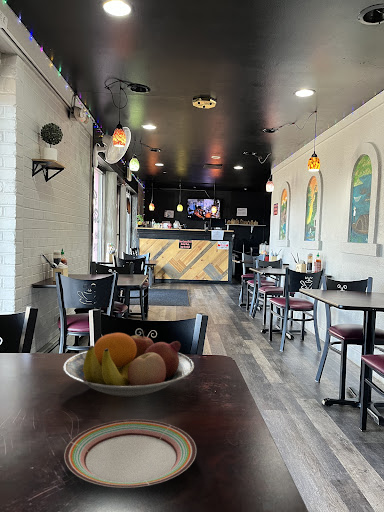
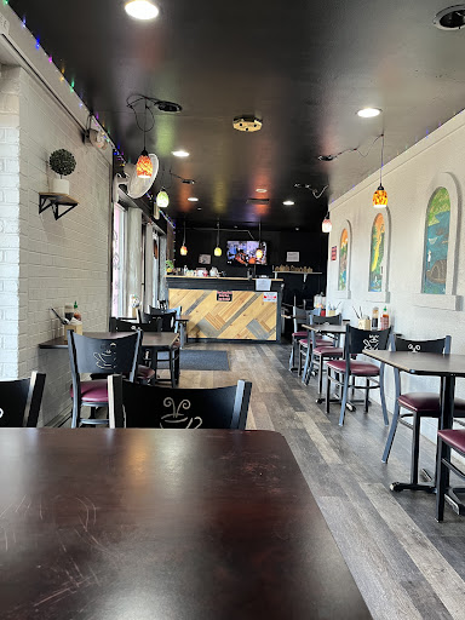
- plate (131, 453)
- fruit bowl (130, 358)
